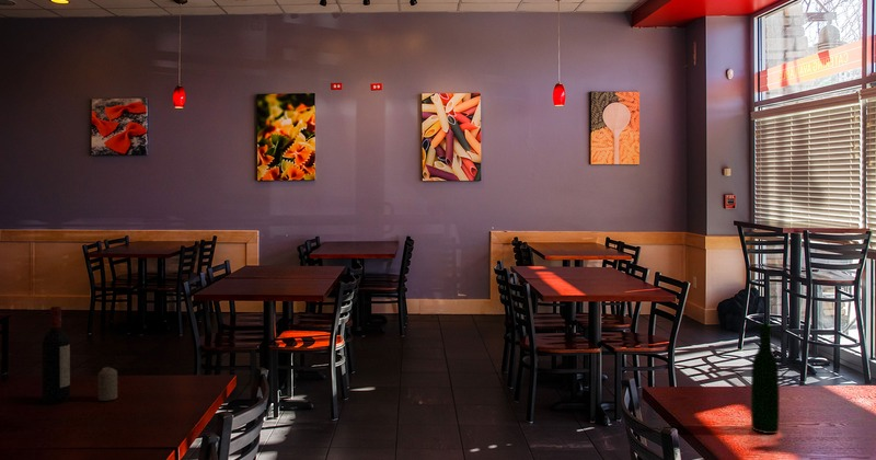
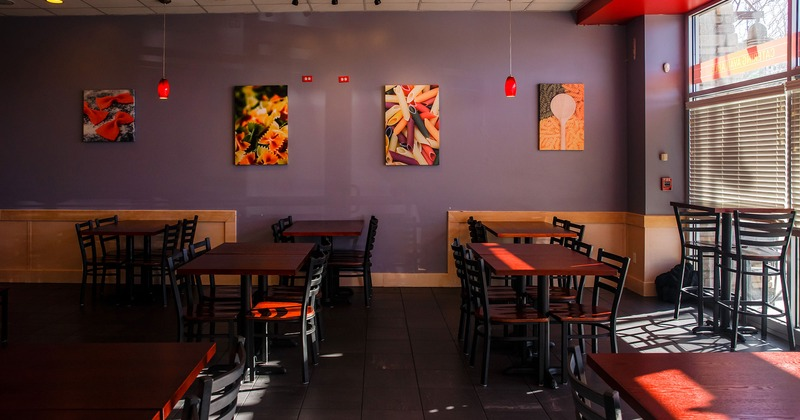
- wine bottle (56, 353)
- wine bottle (764, 377)
- candle (107, 382)
